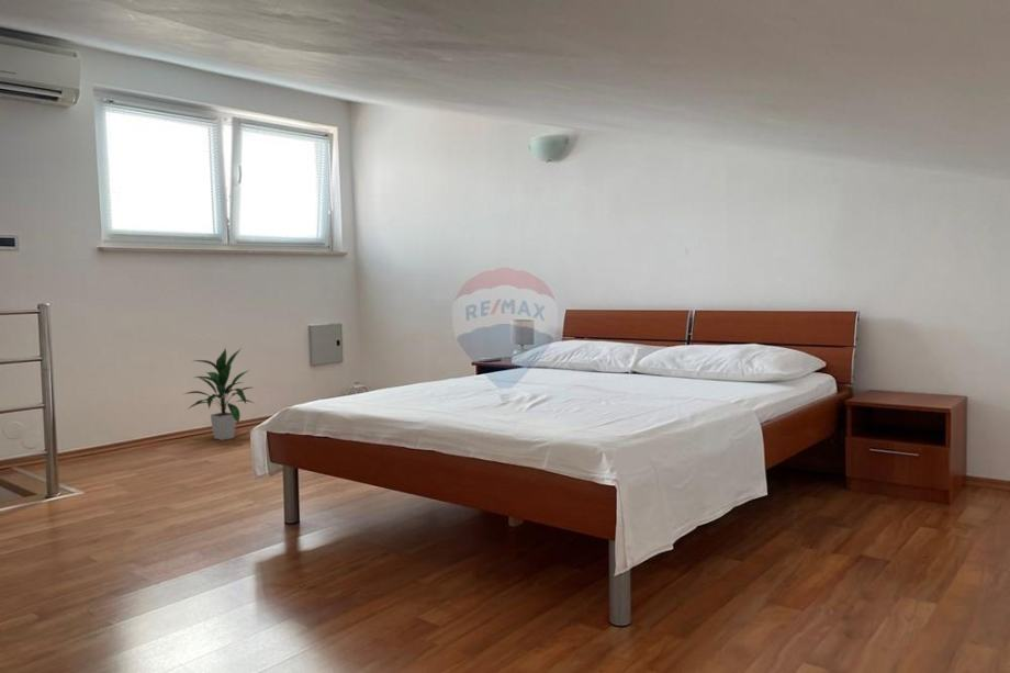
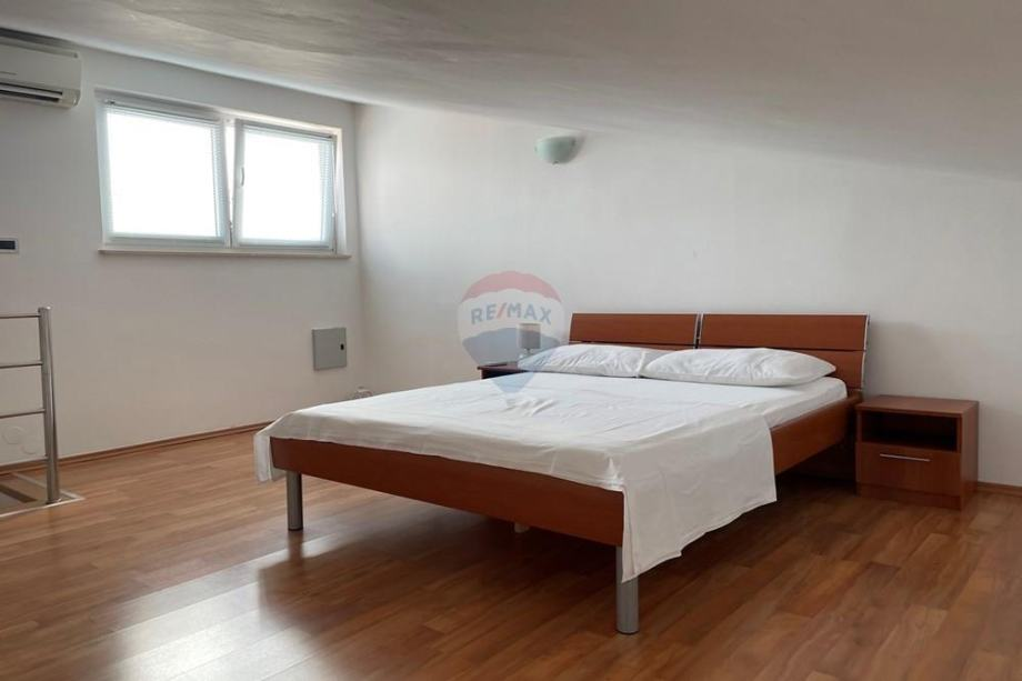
- indoor plant (222, 393)
